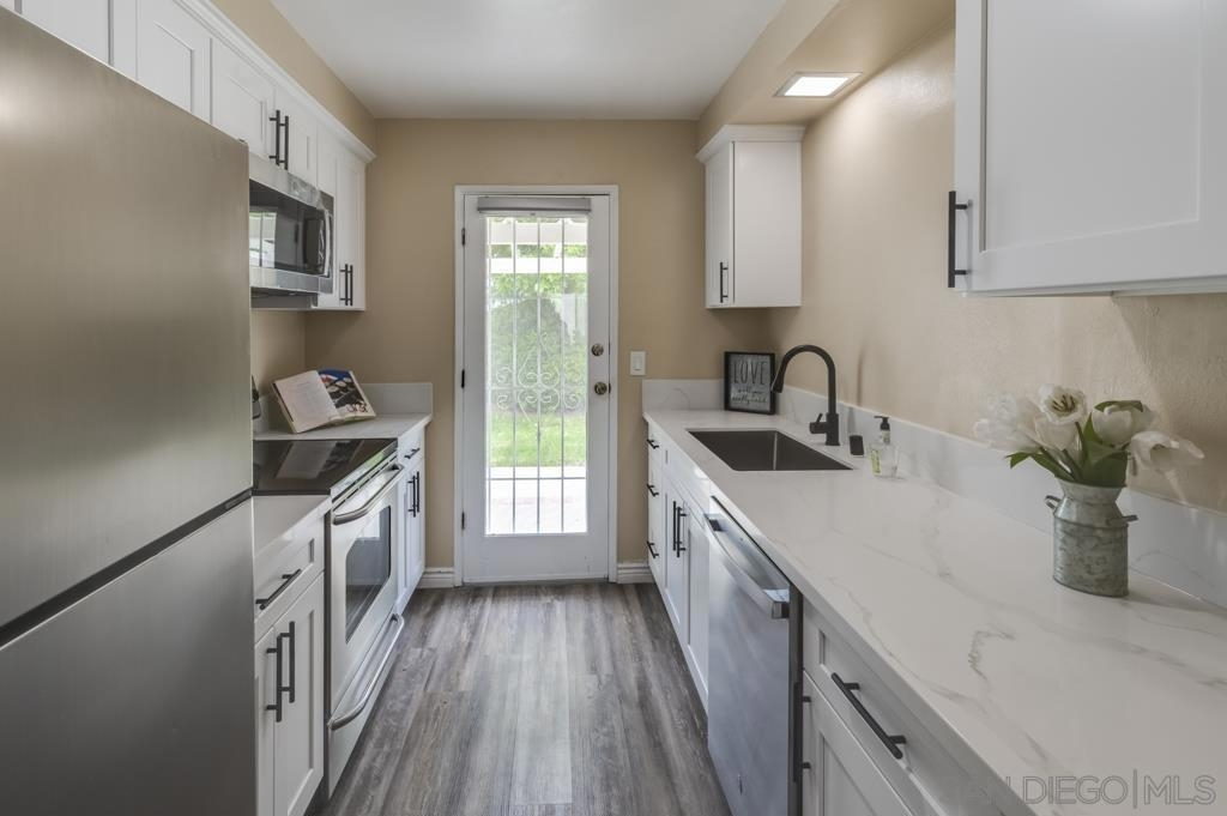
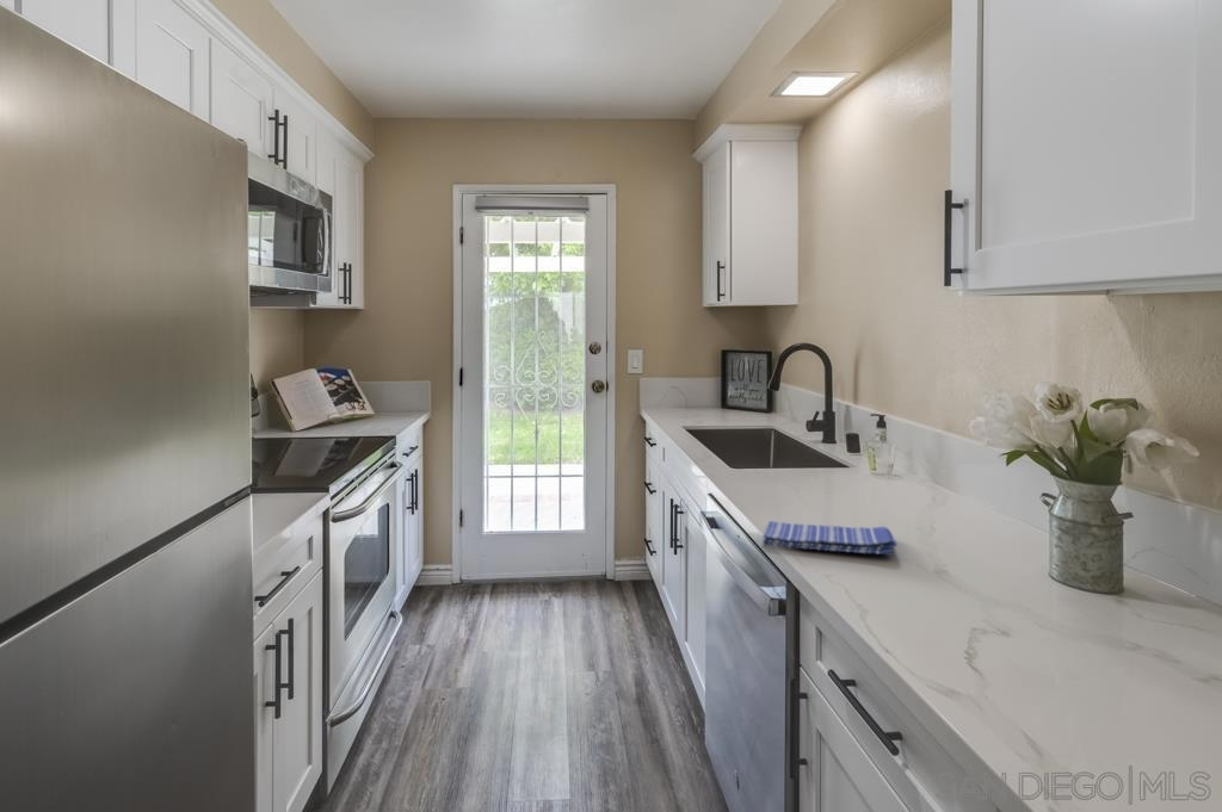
+ dish towel (827, 533)
